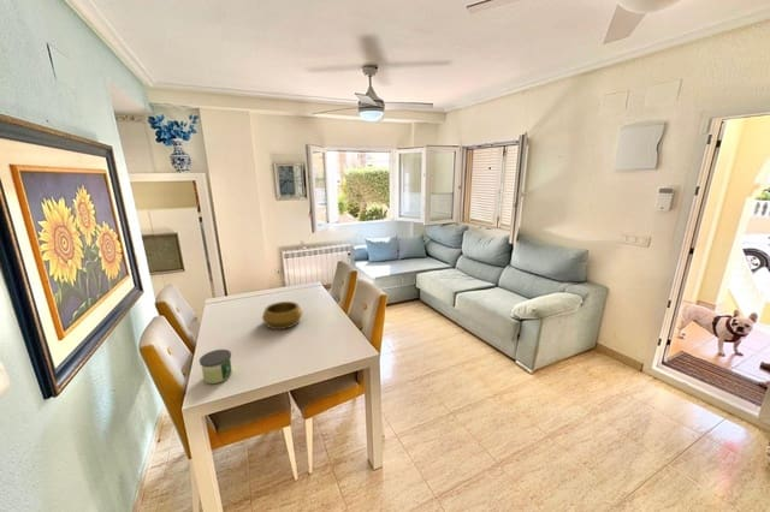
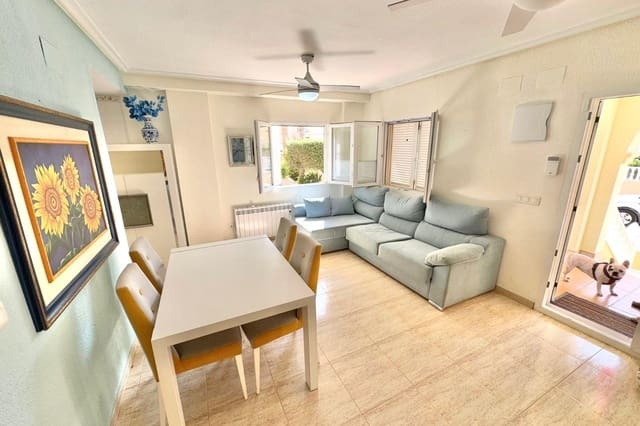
- candle (217, 367)
- decorative bowl (282, 315)
